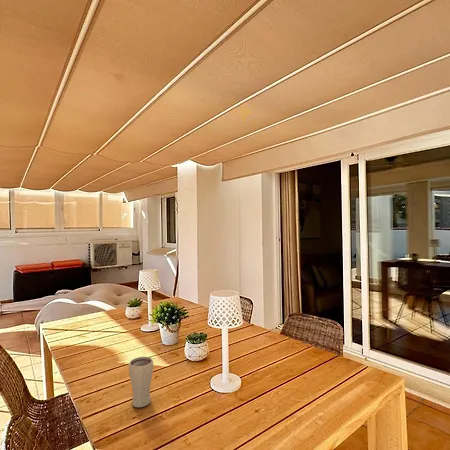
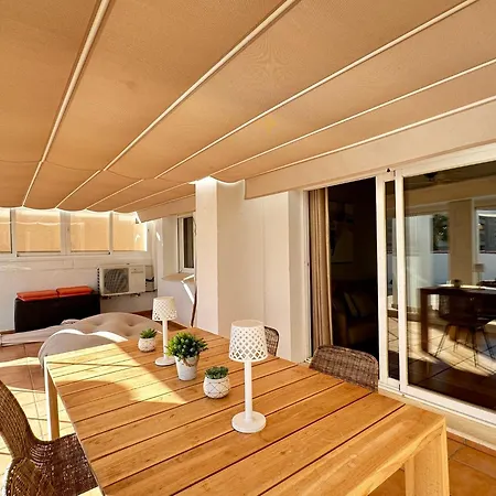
- drinking glass (141, 382)
